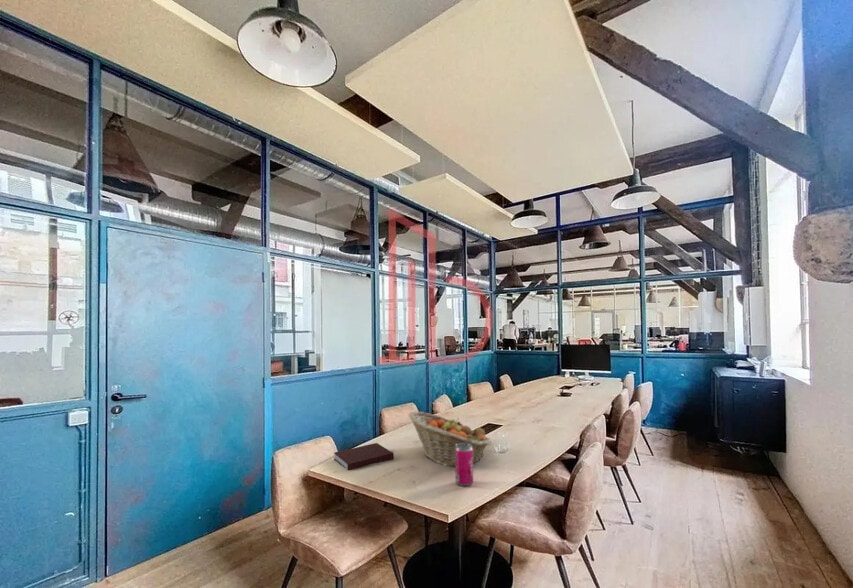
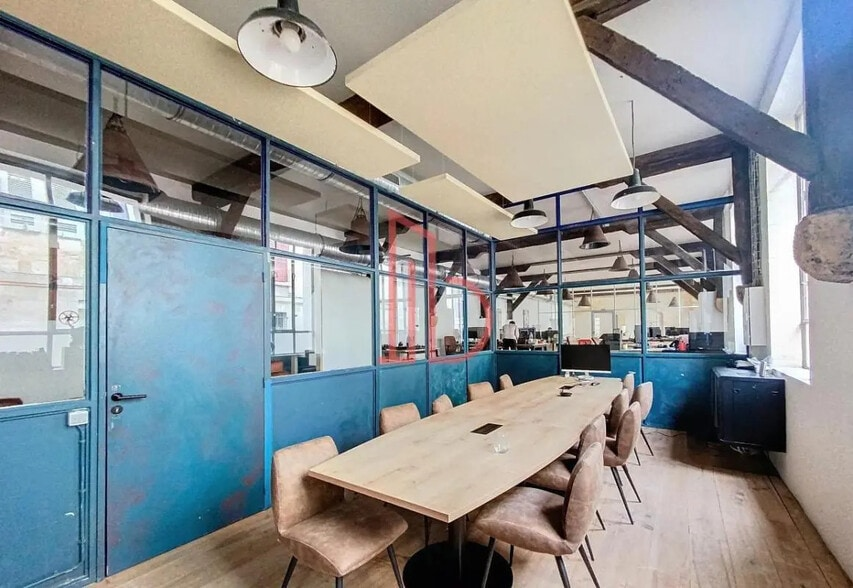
- notebook (363, 455)
- beverage can (464, 464)
- fruit basket (448, 434)
